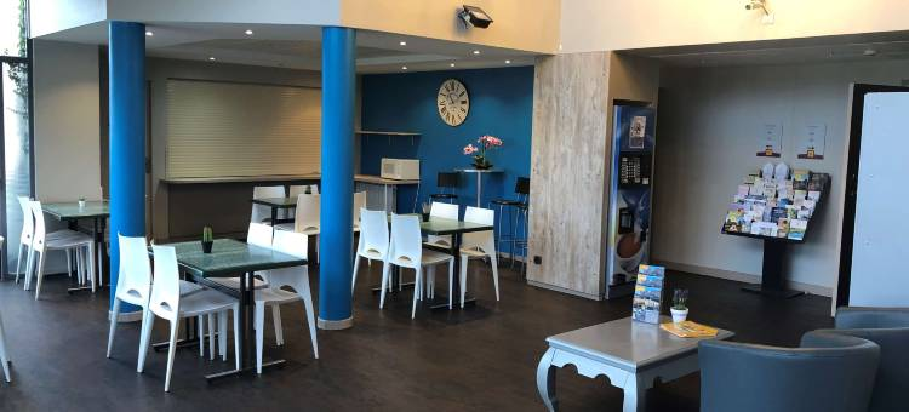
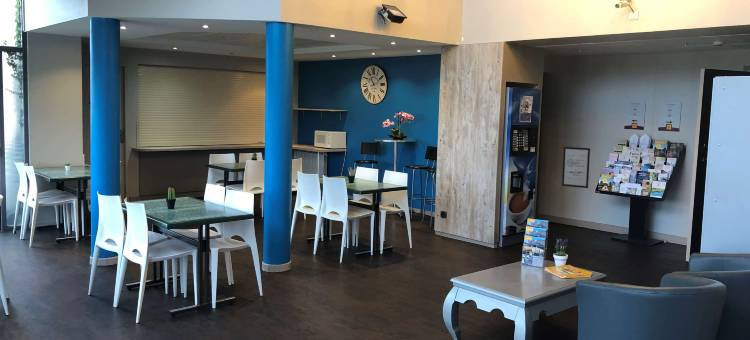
+ wall art (575, 167)
